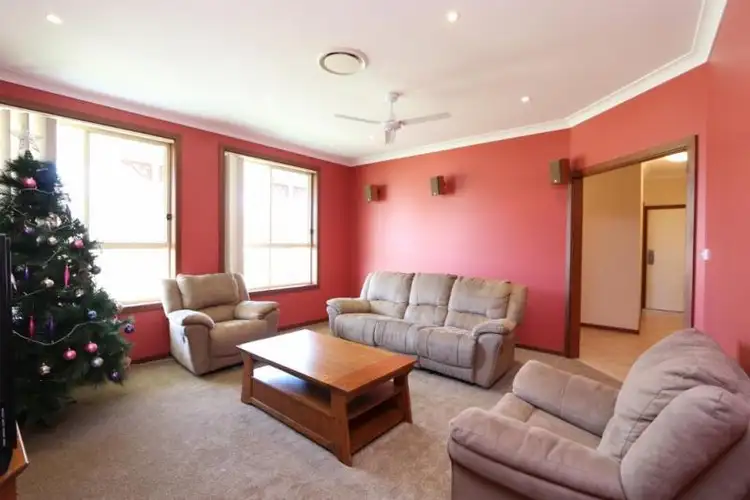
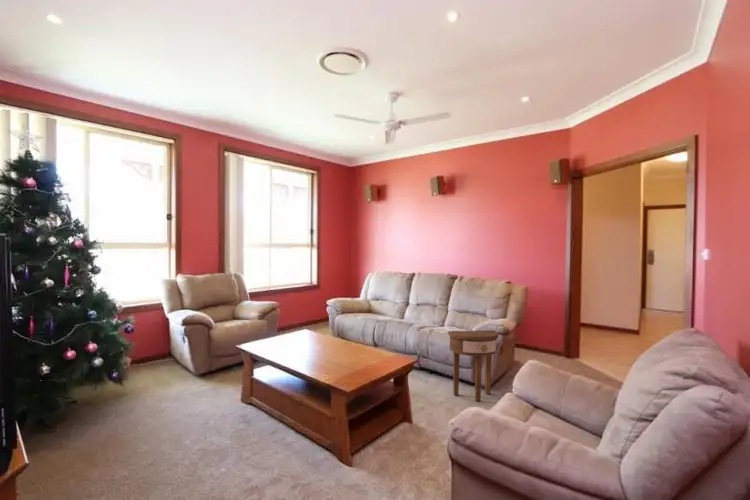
+ side table (475, 363)
